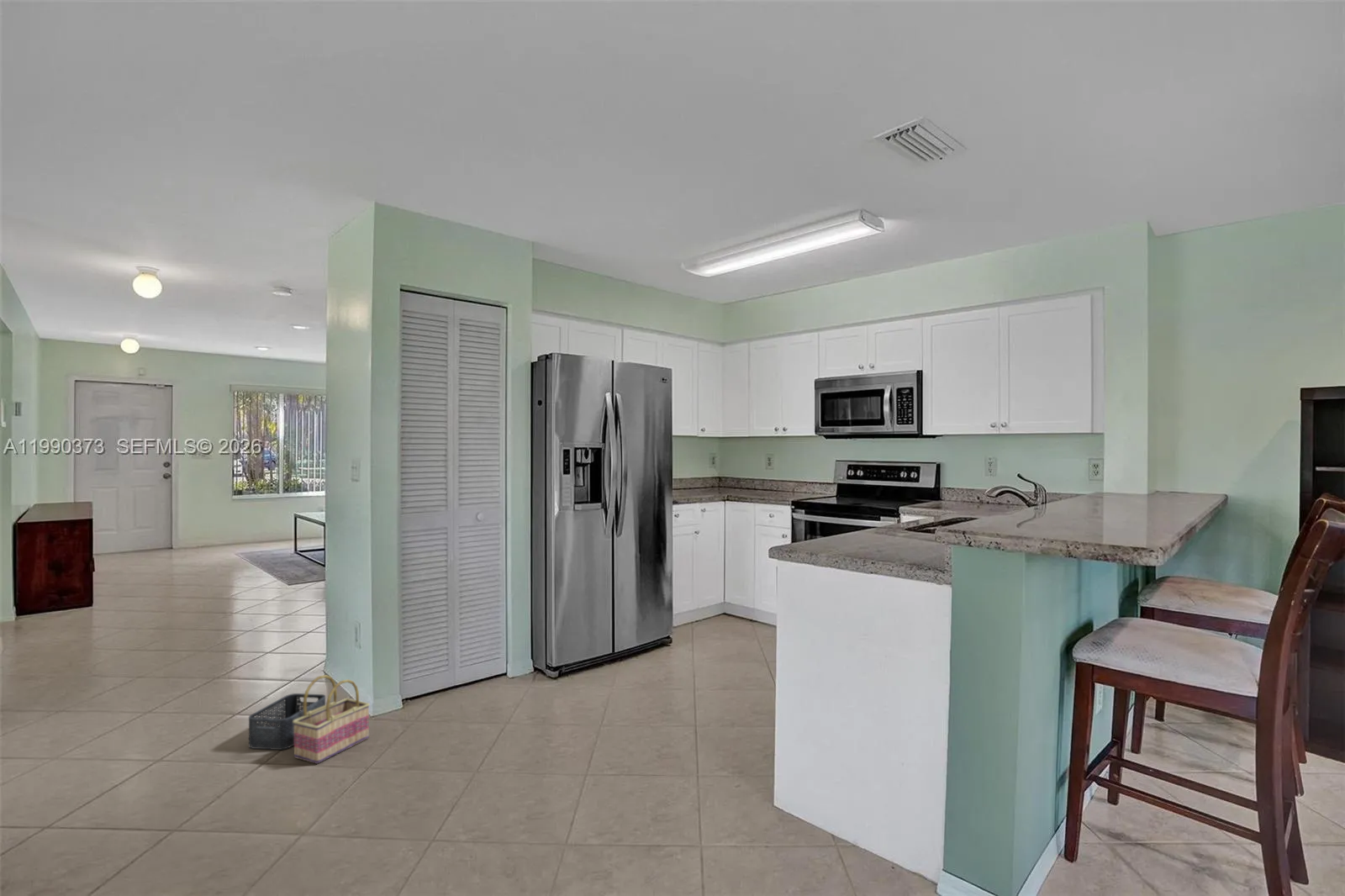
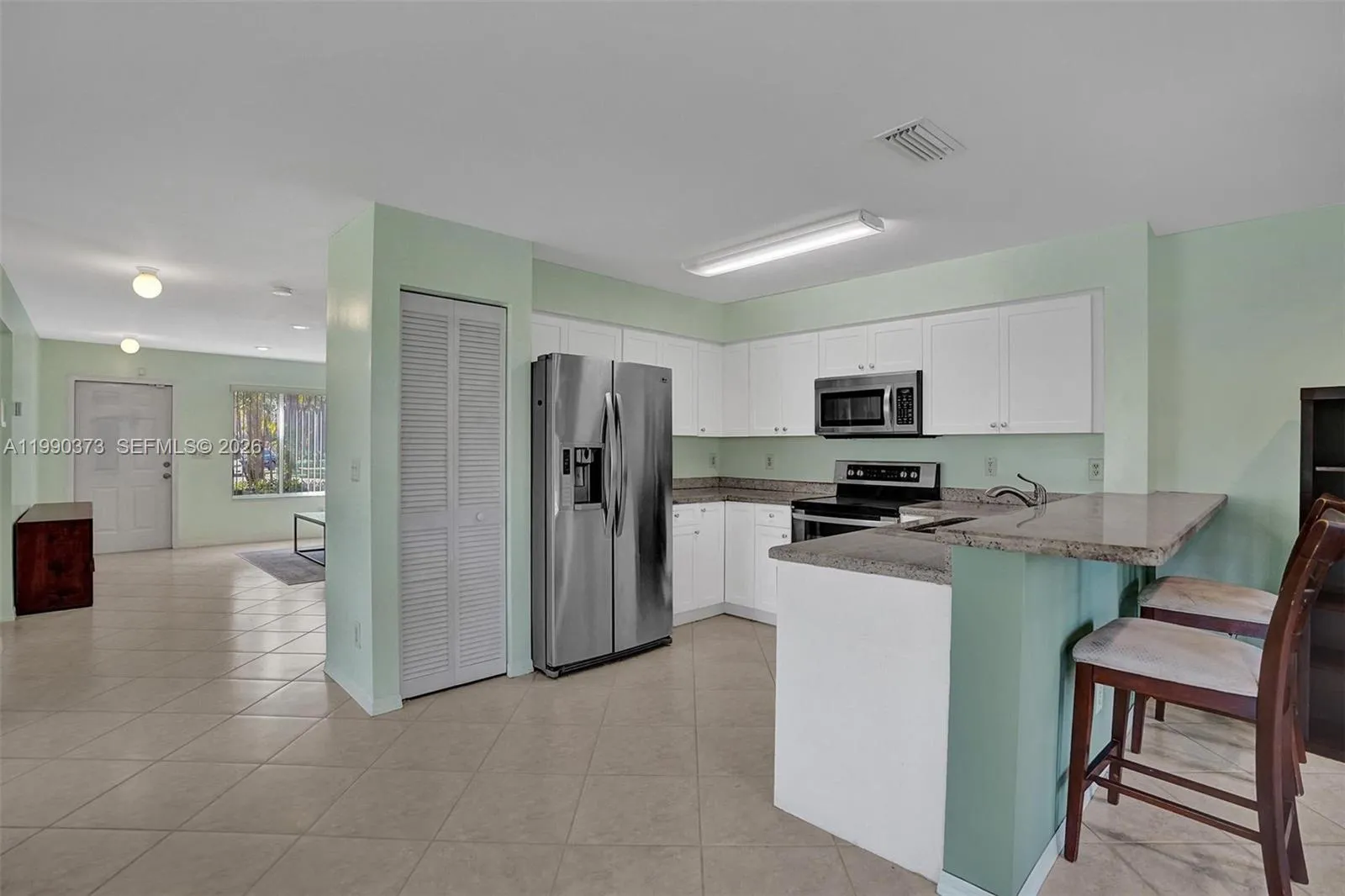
- basket (332, 713)
- storage bin (288, 720)
